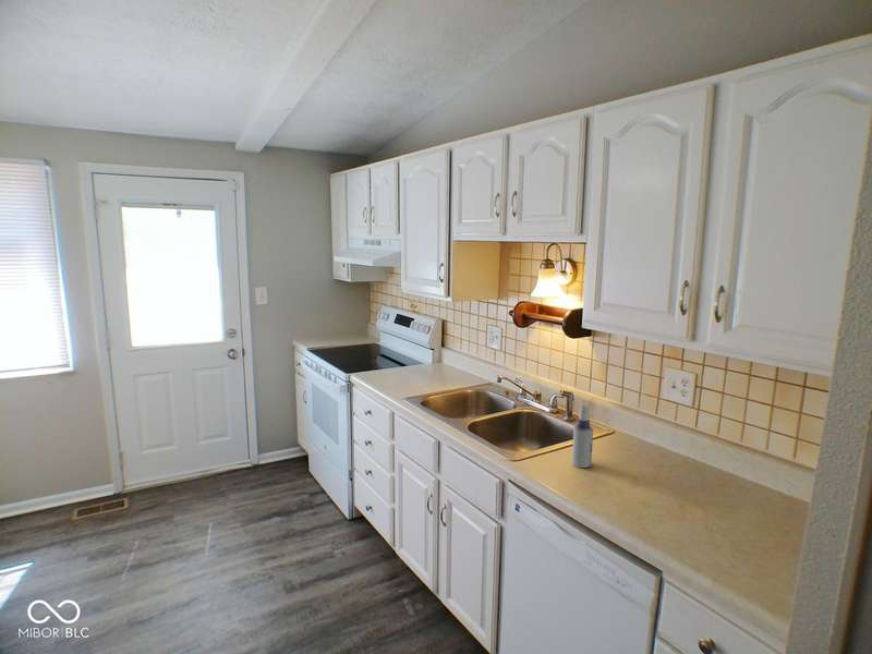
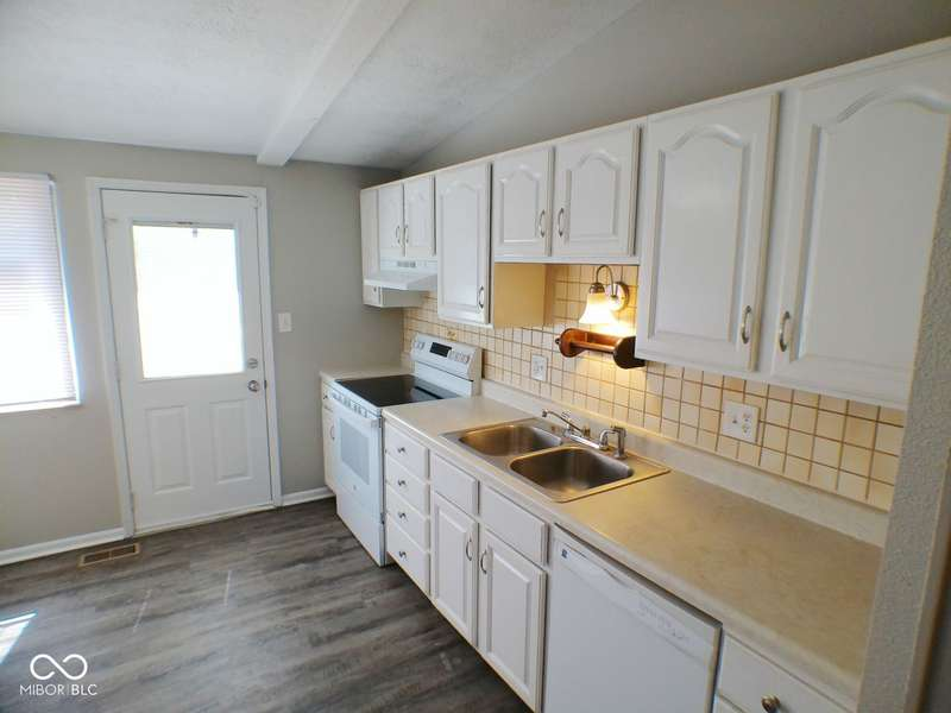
- spray bottle (582, 435)
